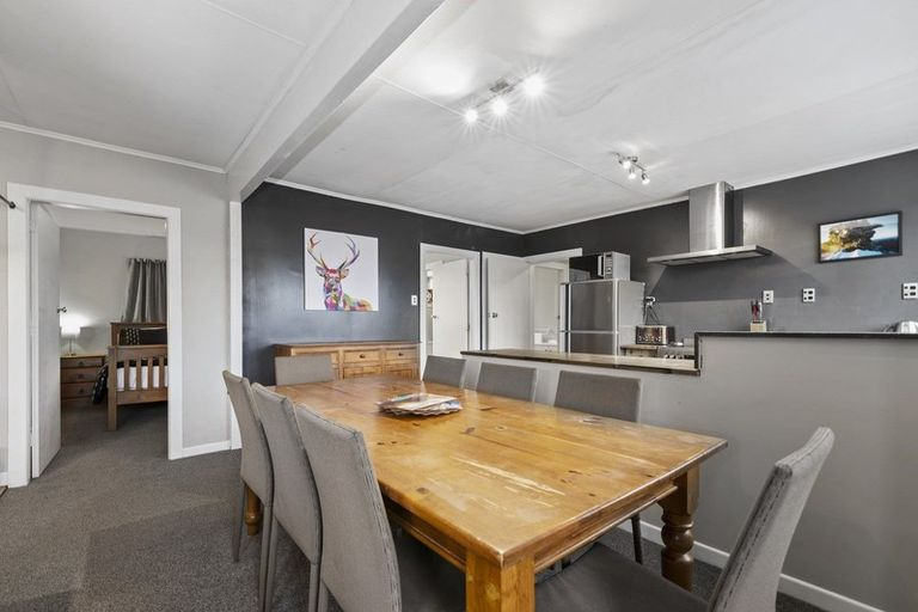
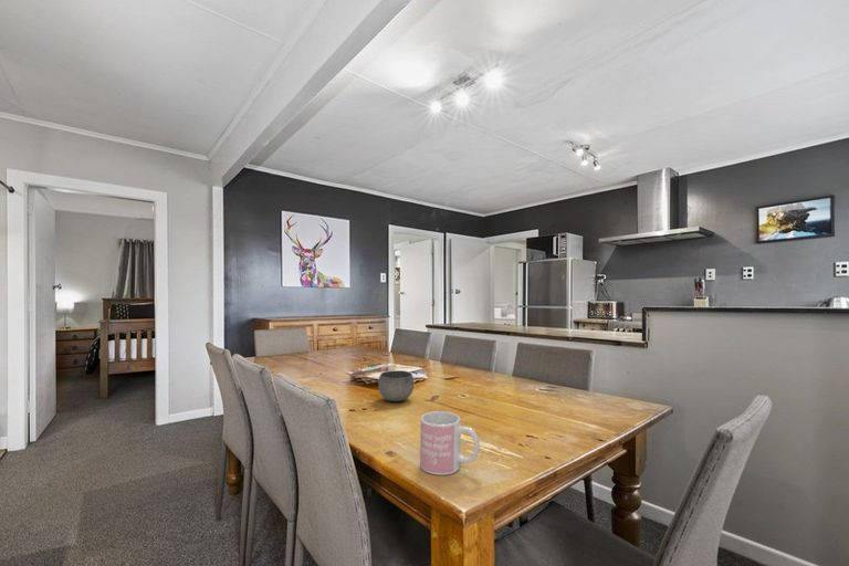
+ mug (447, 442)
+ bowl (396, 387)
